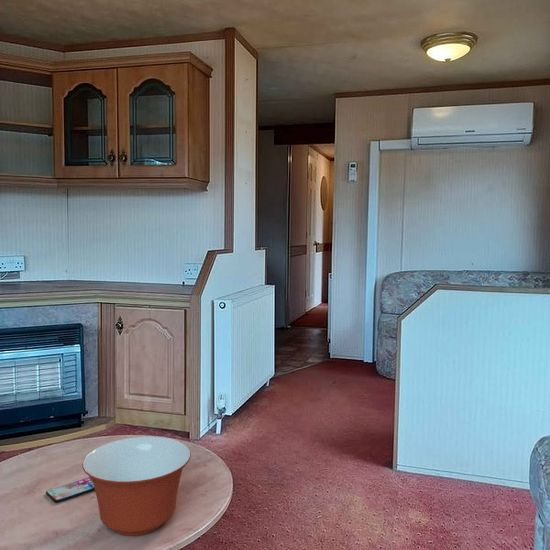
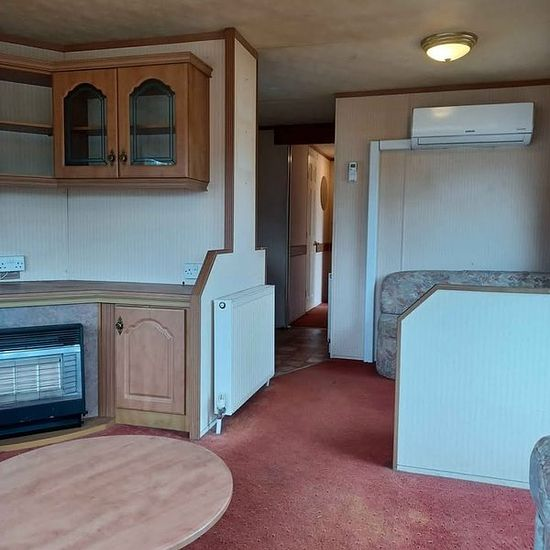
- smartphone (78, 487)
- mixing bowl (138, 488)
